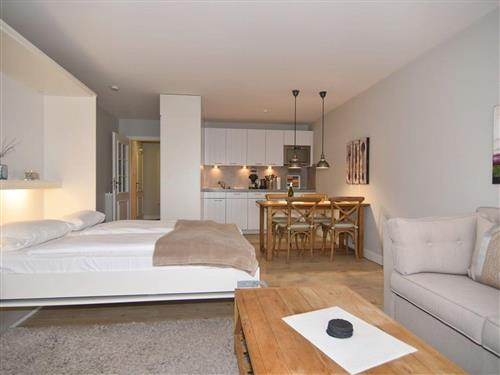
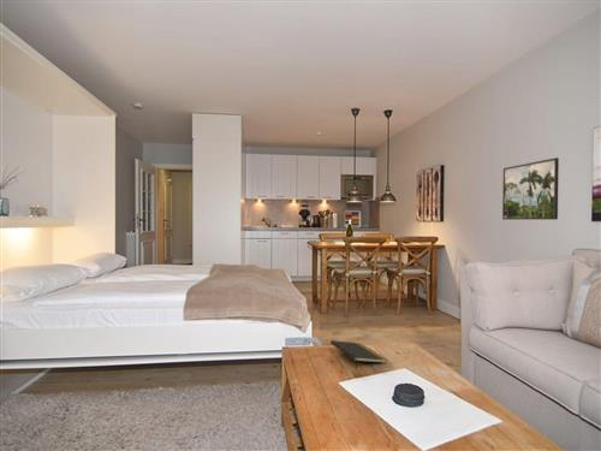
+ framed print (528, 191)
+ notepad (357, 351)
